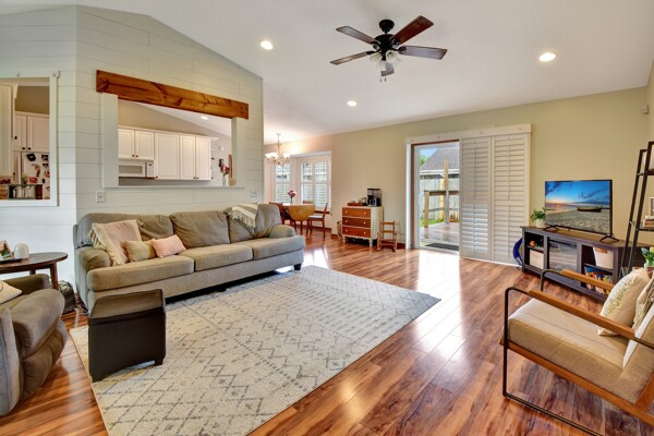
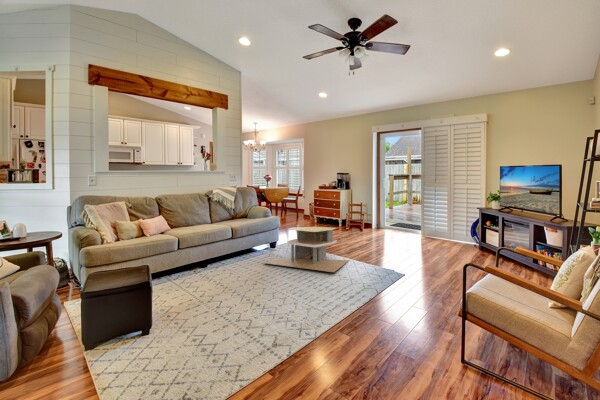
+ coffee table (311, 244)
